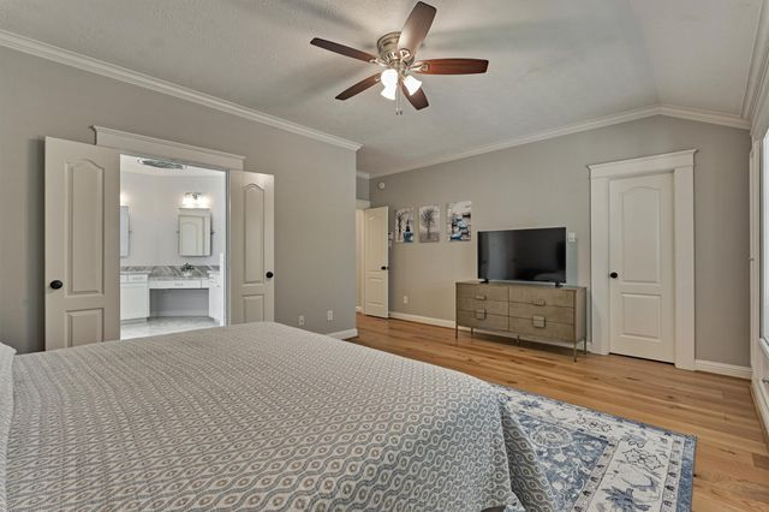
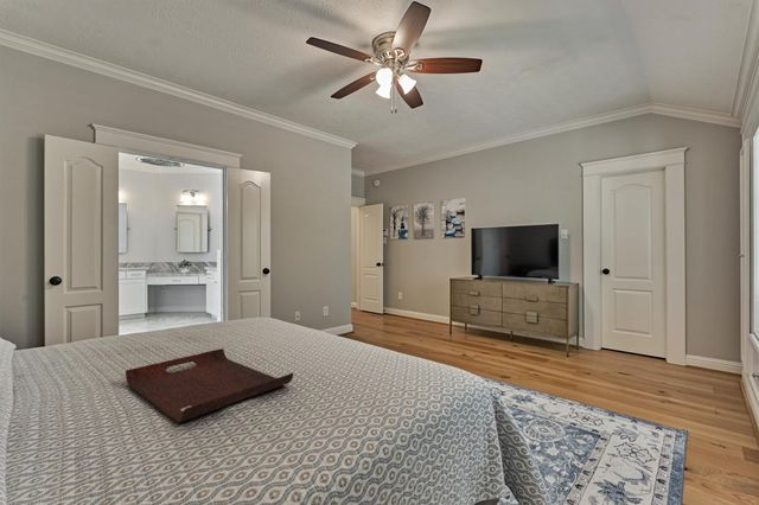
+ serving tray (208, 378)
